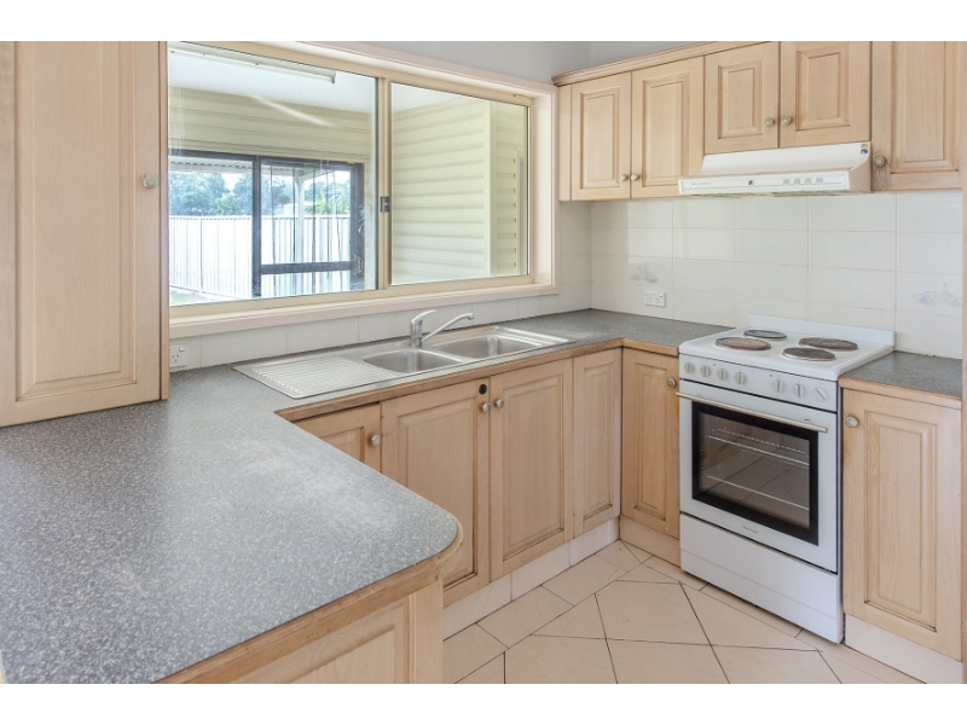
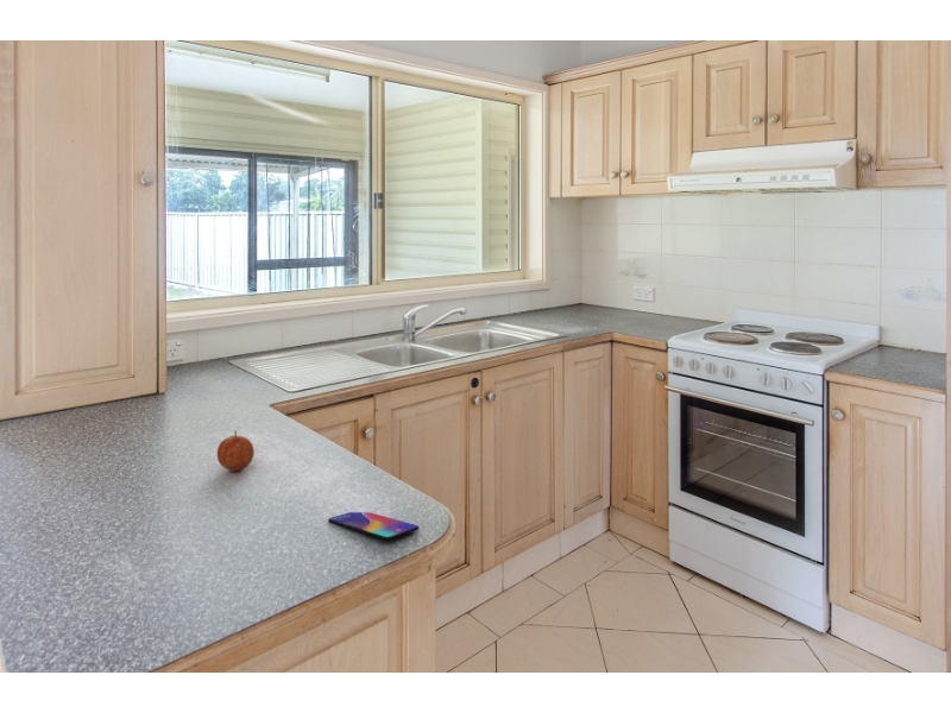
+ smartphone (372, 523)
+ fruit (235, 450)
